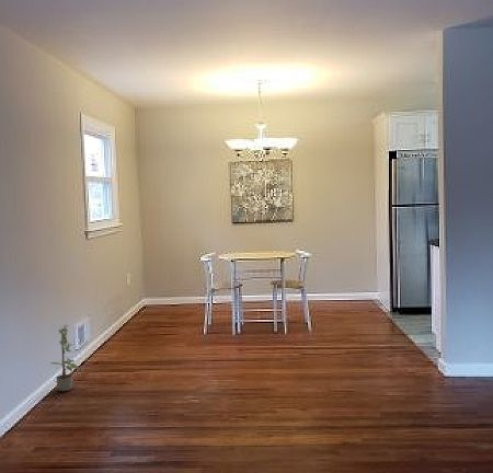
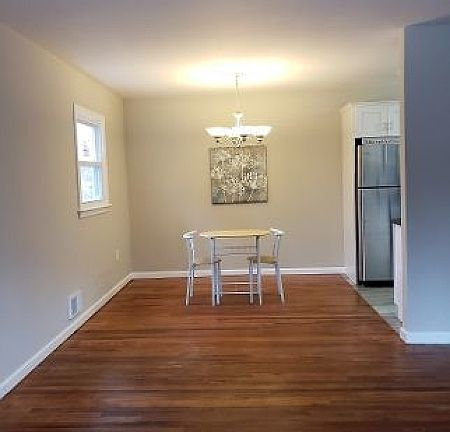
- potted plant (67, 359)
